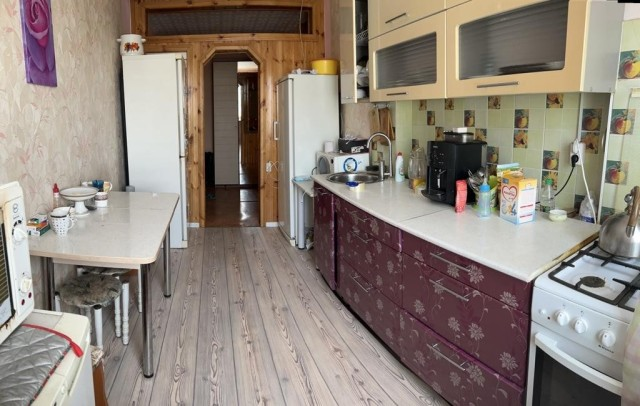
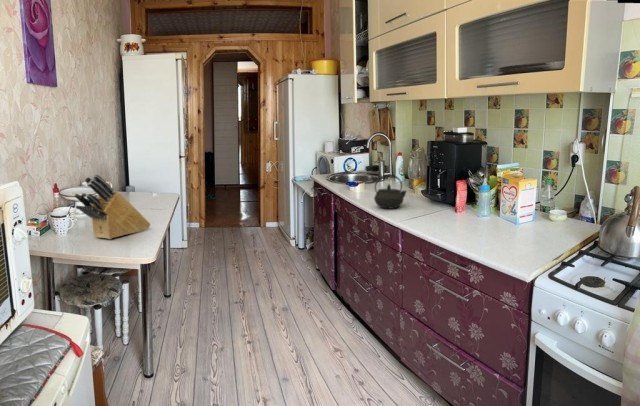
+ kettle (390, 190)
+ knife block (113, 204)
